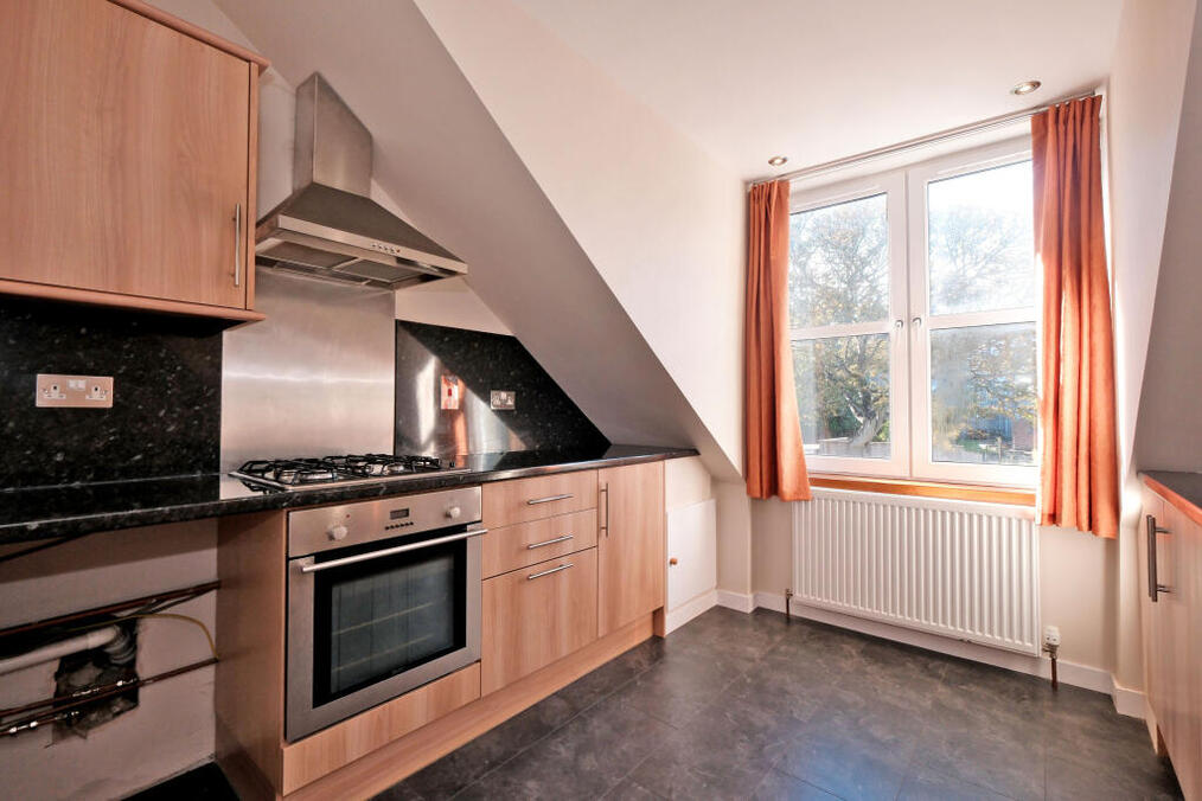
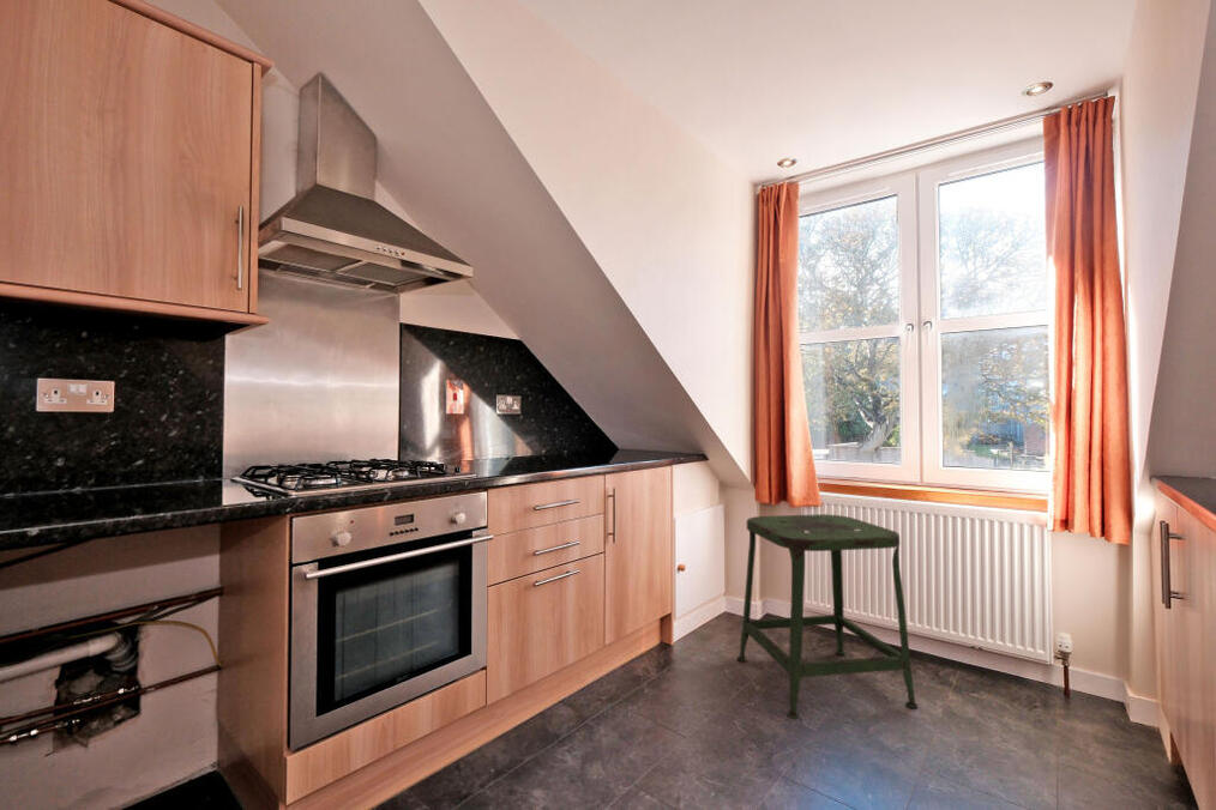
+ stool (818, 616)
